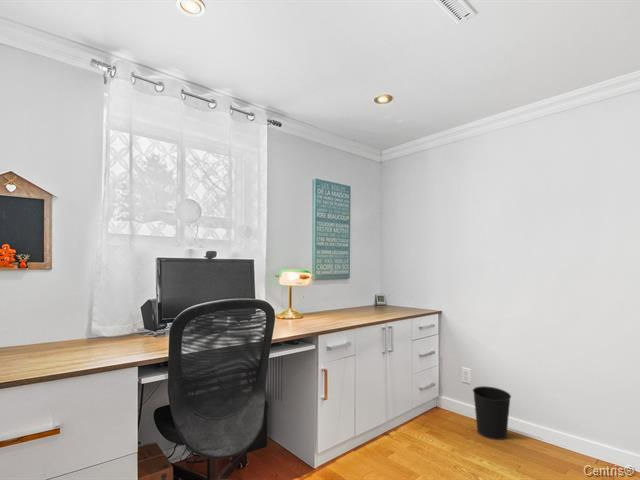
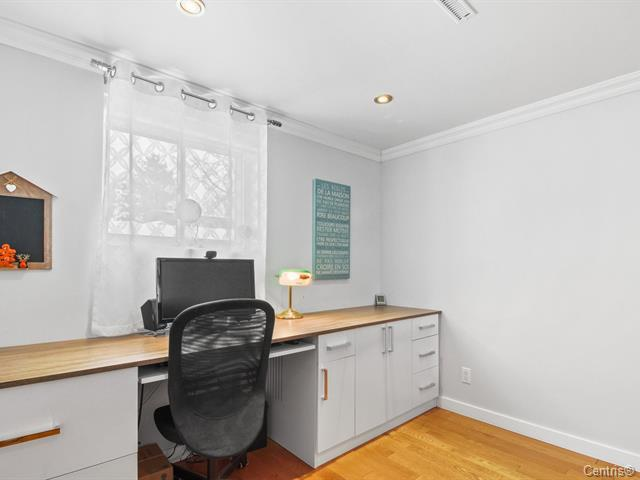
- wastebasket (491, 413)
